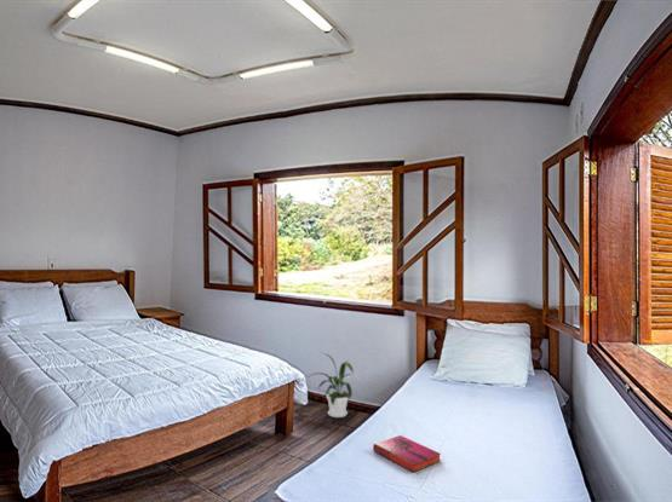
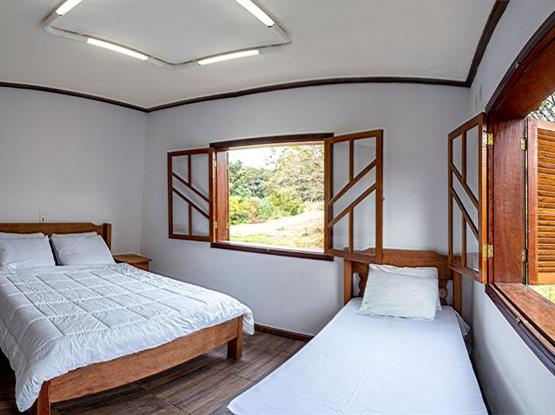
- hardback book (406, 451)
- house plant (335, 385)
